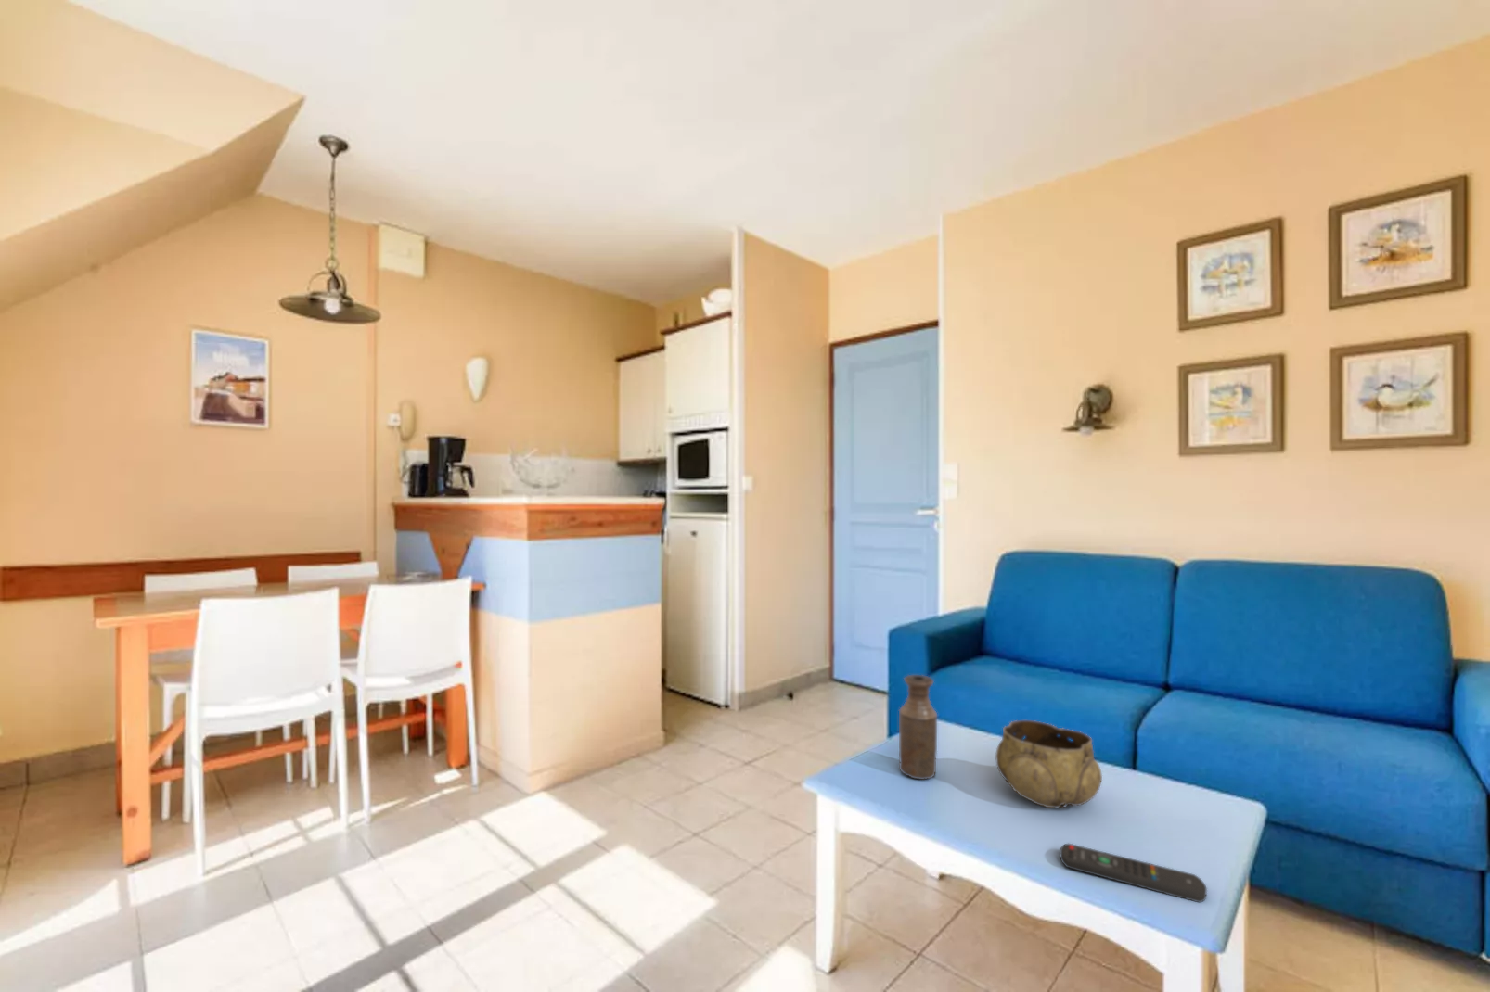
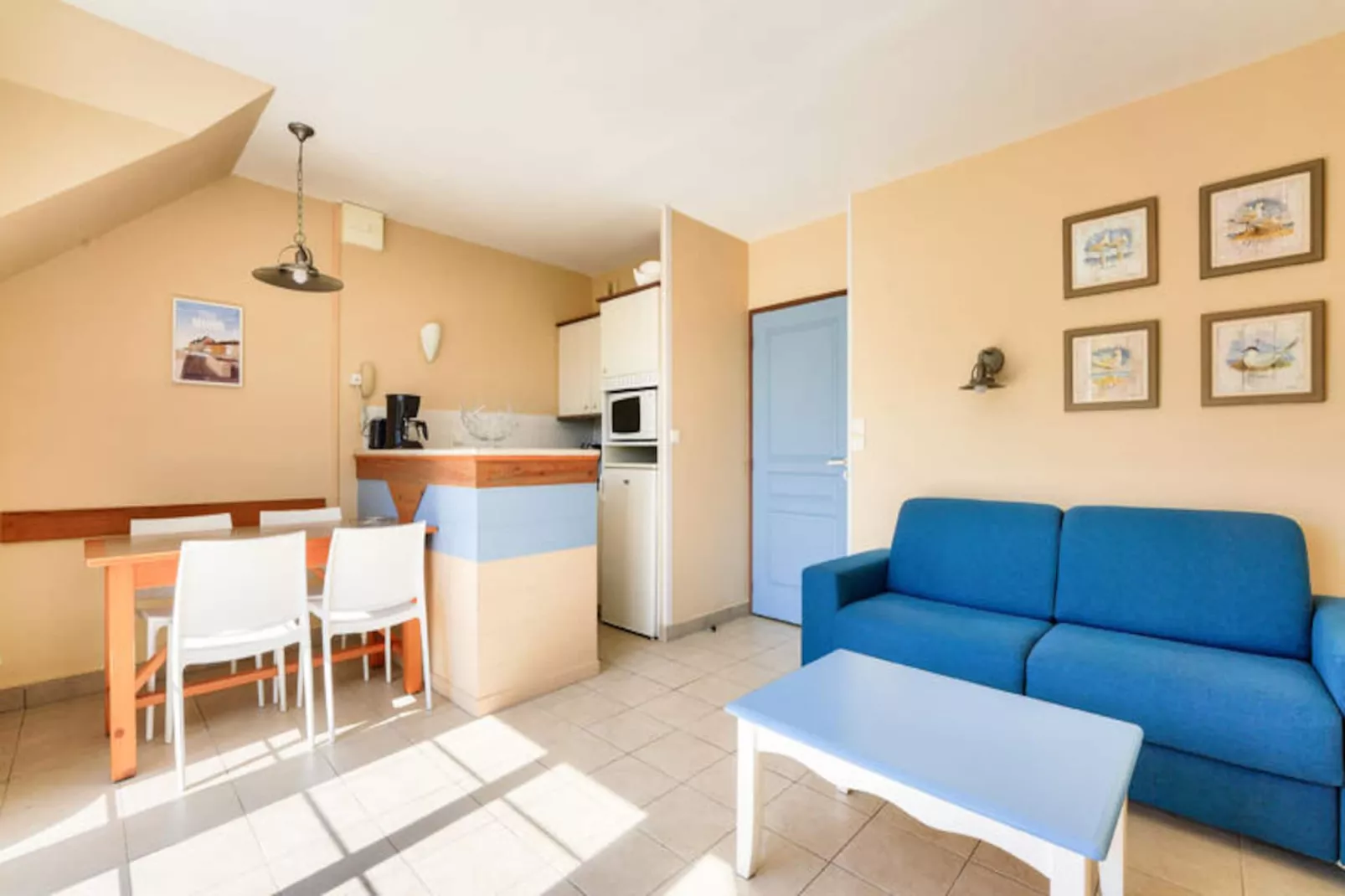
- remote control (1129, 870)
- bottle (917, 725)
- decorative bowl (1046, 765)
